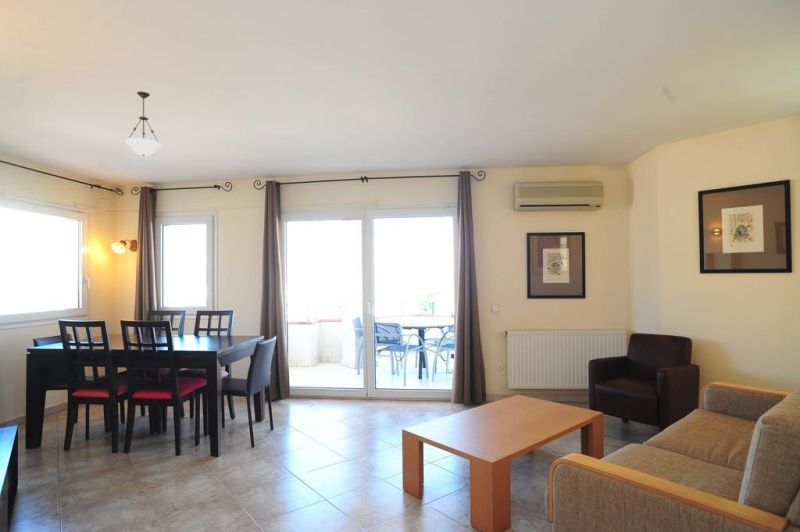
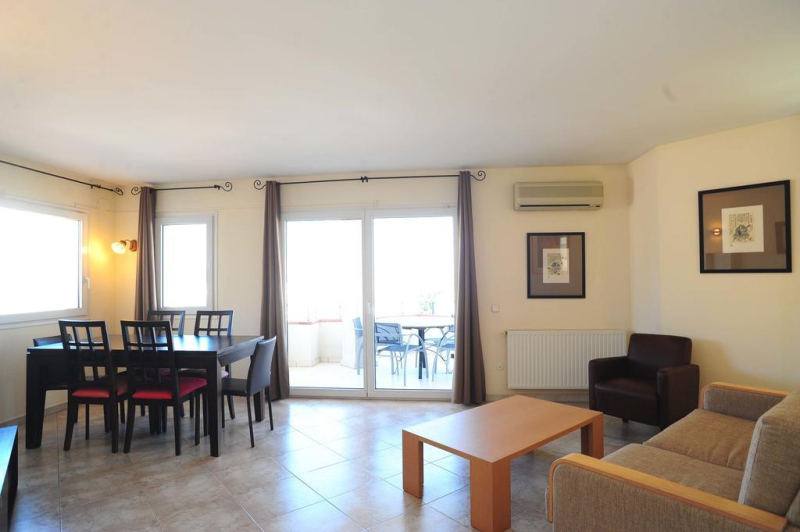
- pendant light (143, 124)
